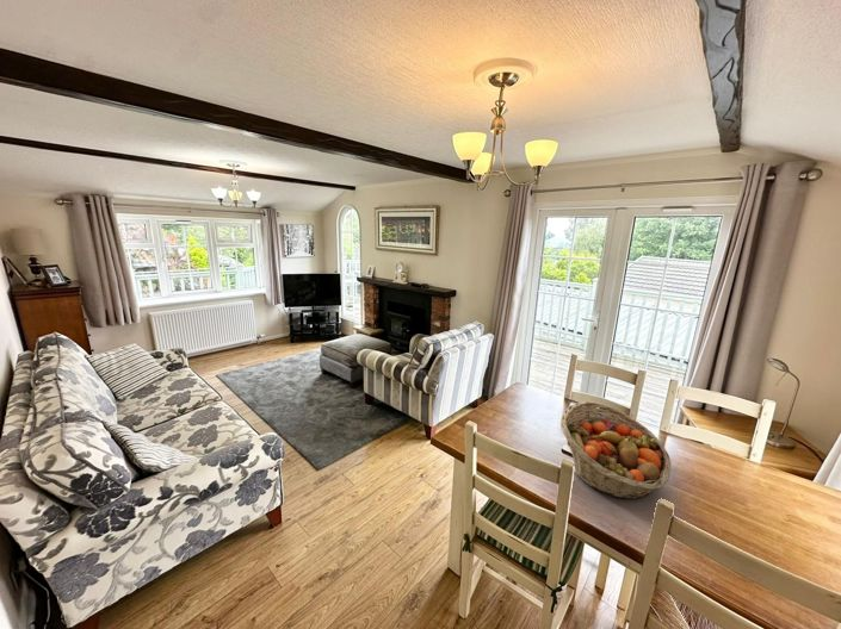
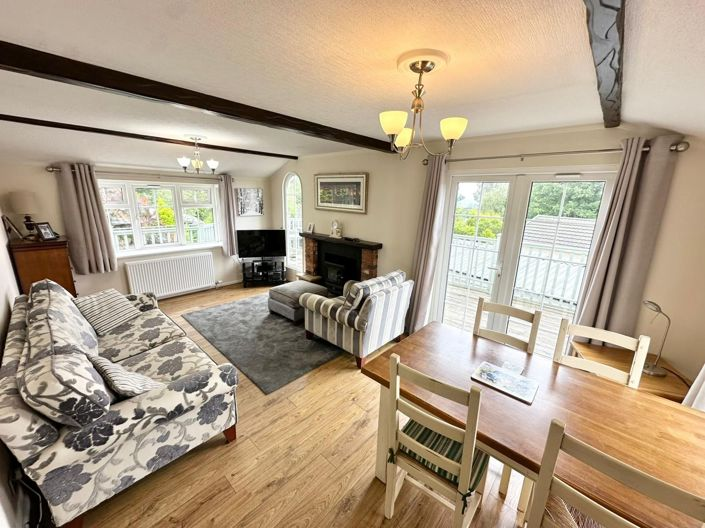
- fruit basket (612, 447)
